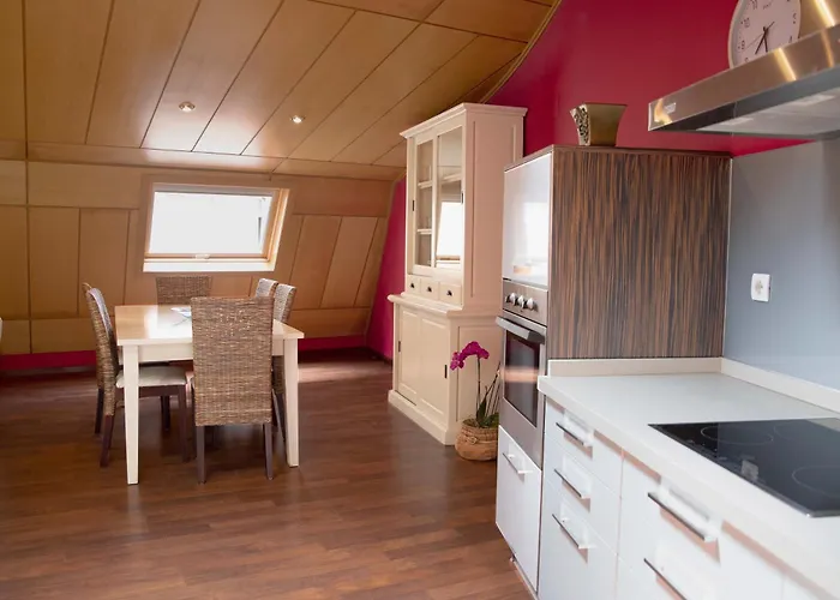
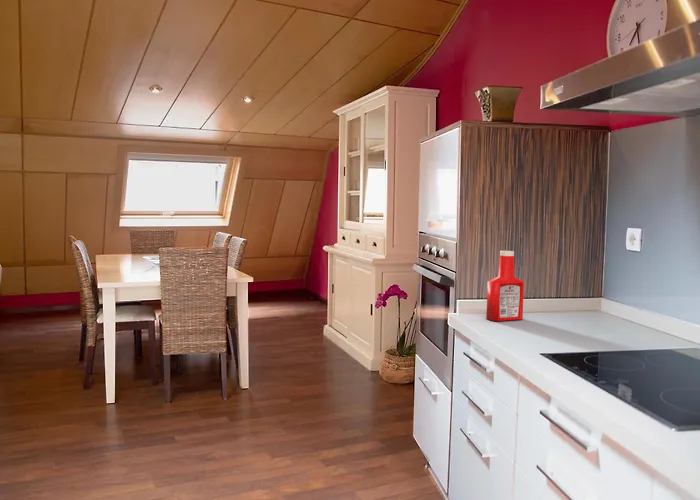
+ soap bottle (505, 285)
